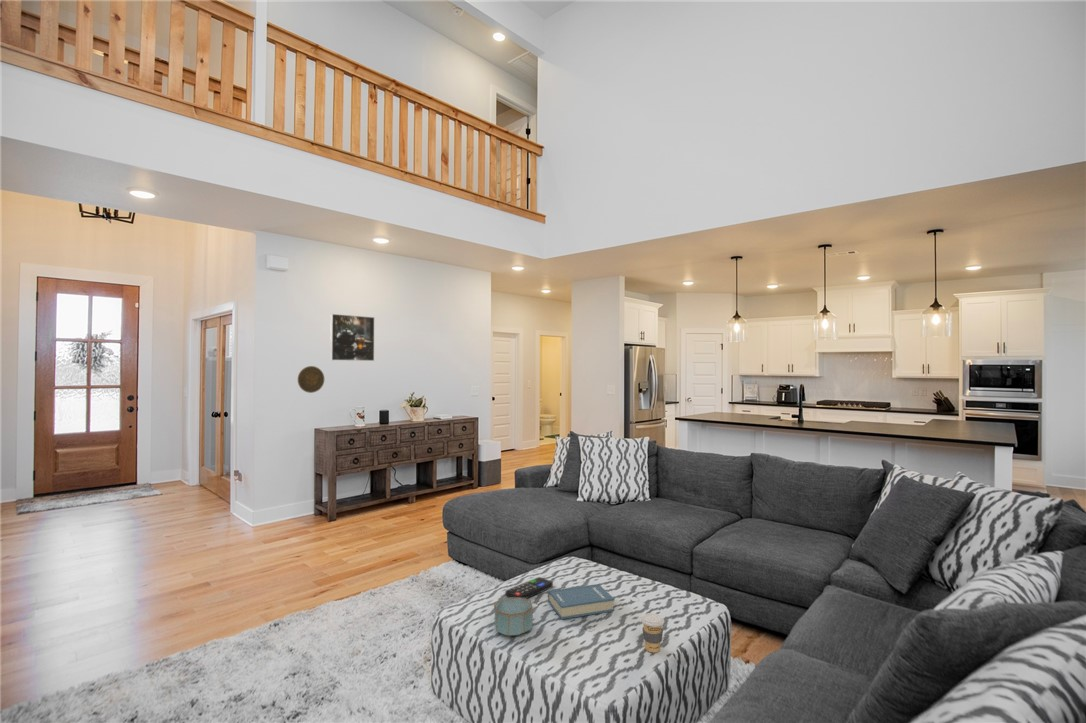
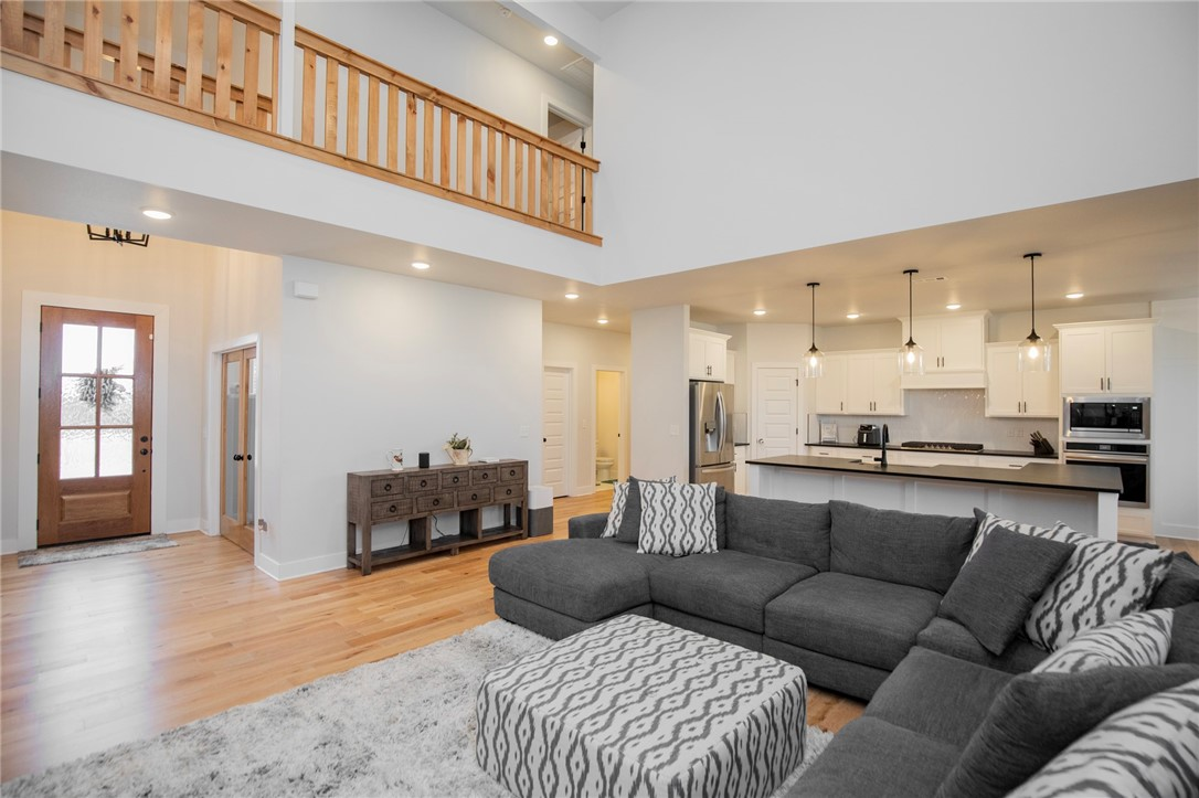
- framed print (353, 338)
- remote control (529, 588)
- bowl (513, 616)
- decorative plate (311, 379)
- book (580, 600)
- coffee cup (652, 633)
